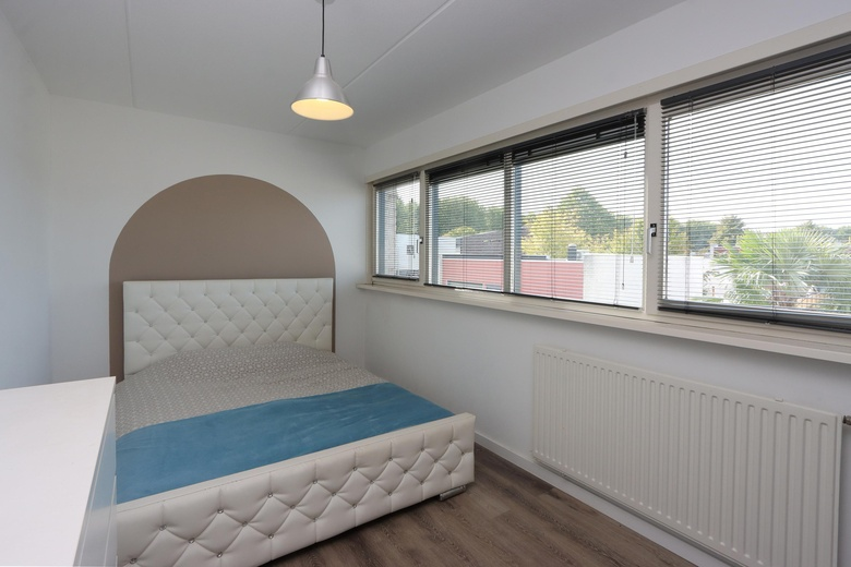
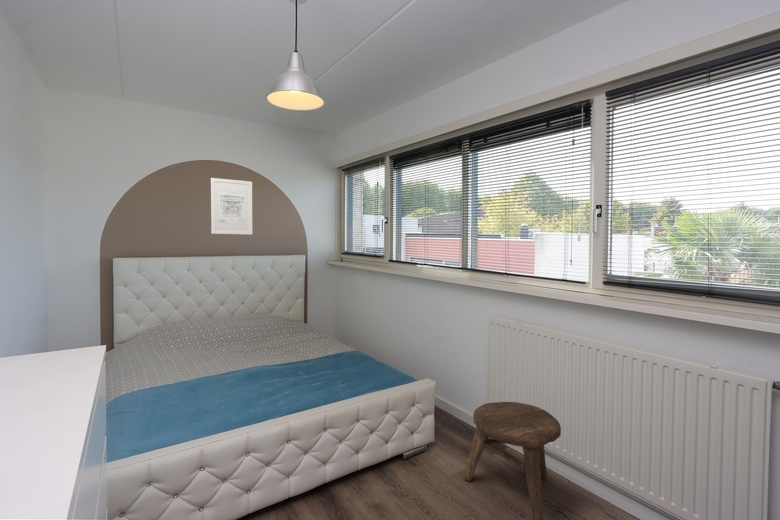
+ wall art (232, 207)
+ stool (514, 458)
